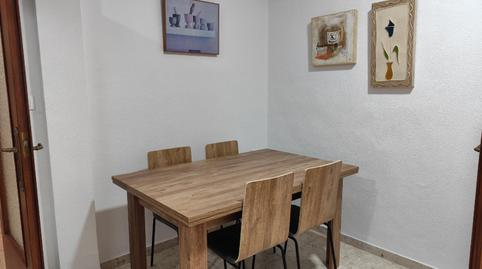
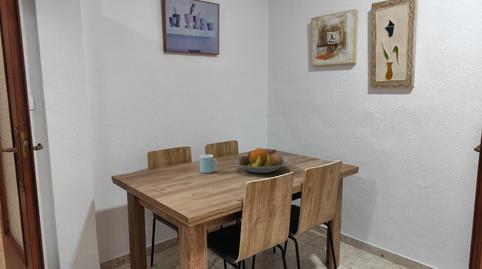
+ fruit bowl (261, 158)
+ mug (209, 164)
